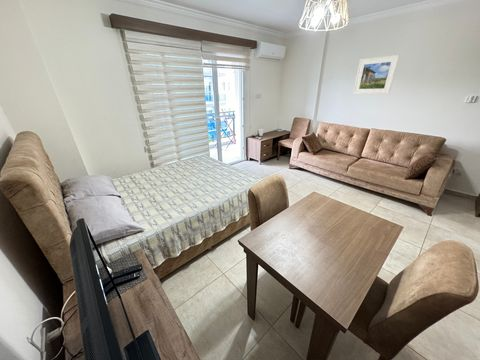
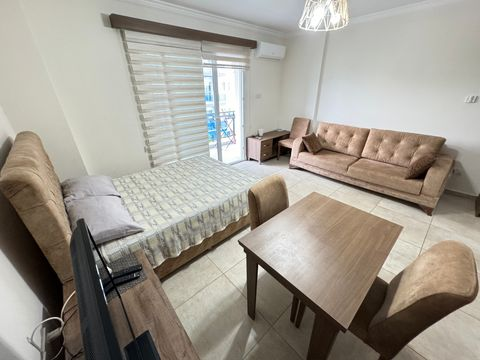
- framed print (374, 76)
